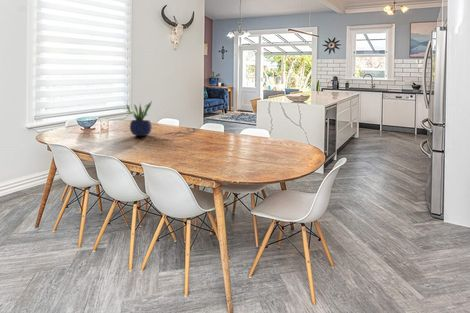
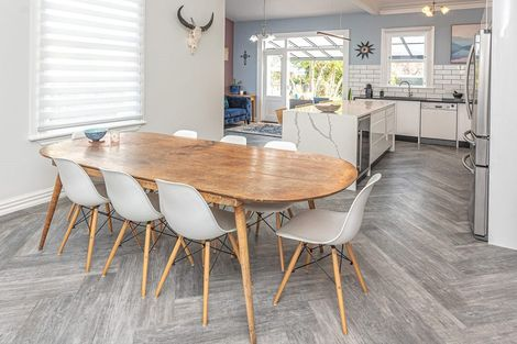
- potted plant (140, 118)
